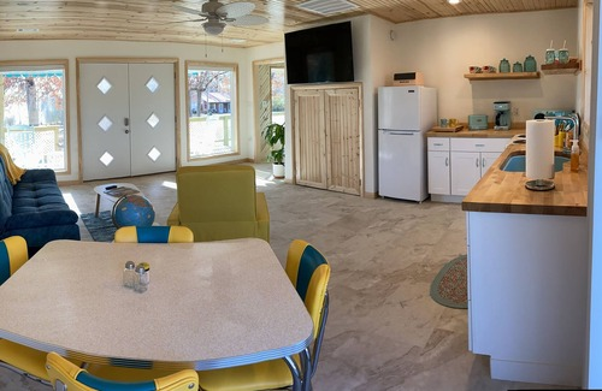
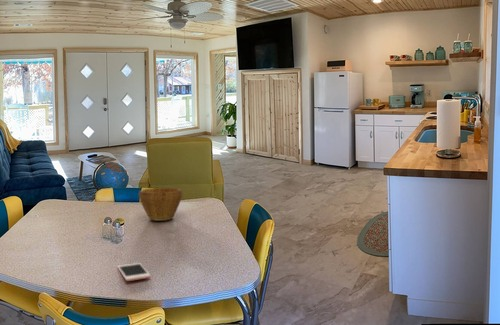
+ bowl (161, 204)
+ cell phone (133, 271)
